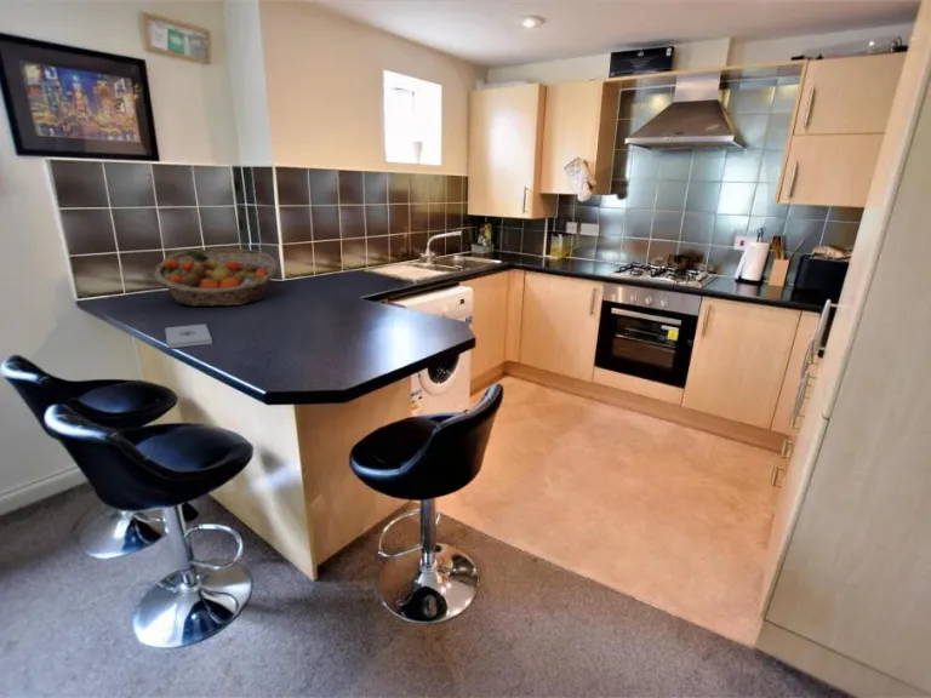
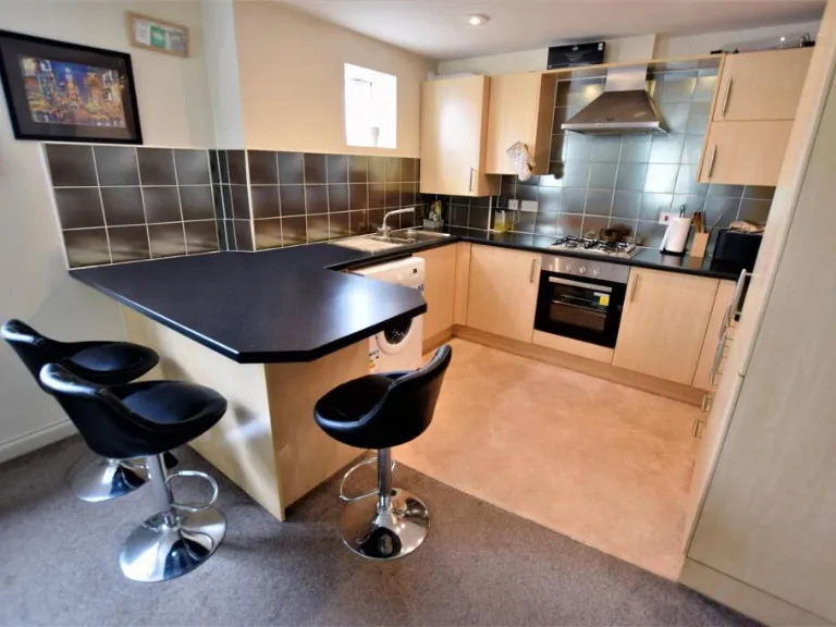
- fruit basket (219, 276)
- notepad (188, 334)
